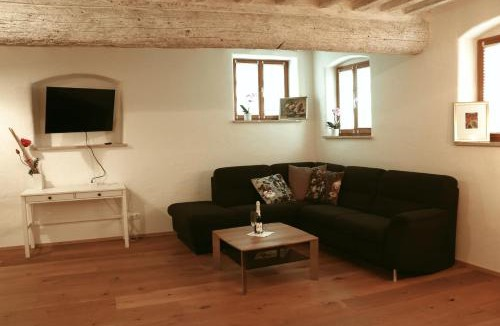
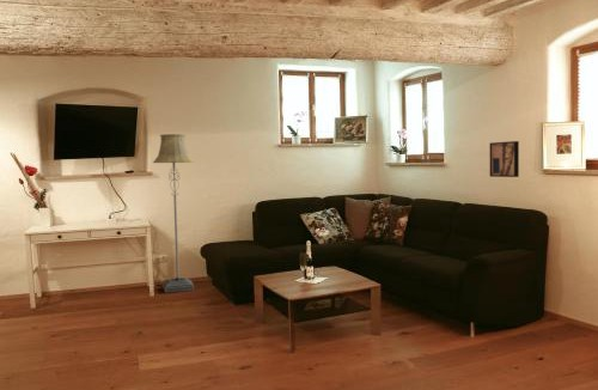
+ floor lamp (175, 212)
+ wall art (504, 159)
